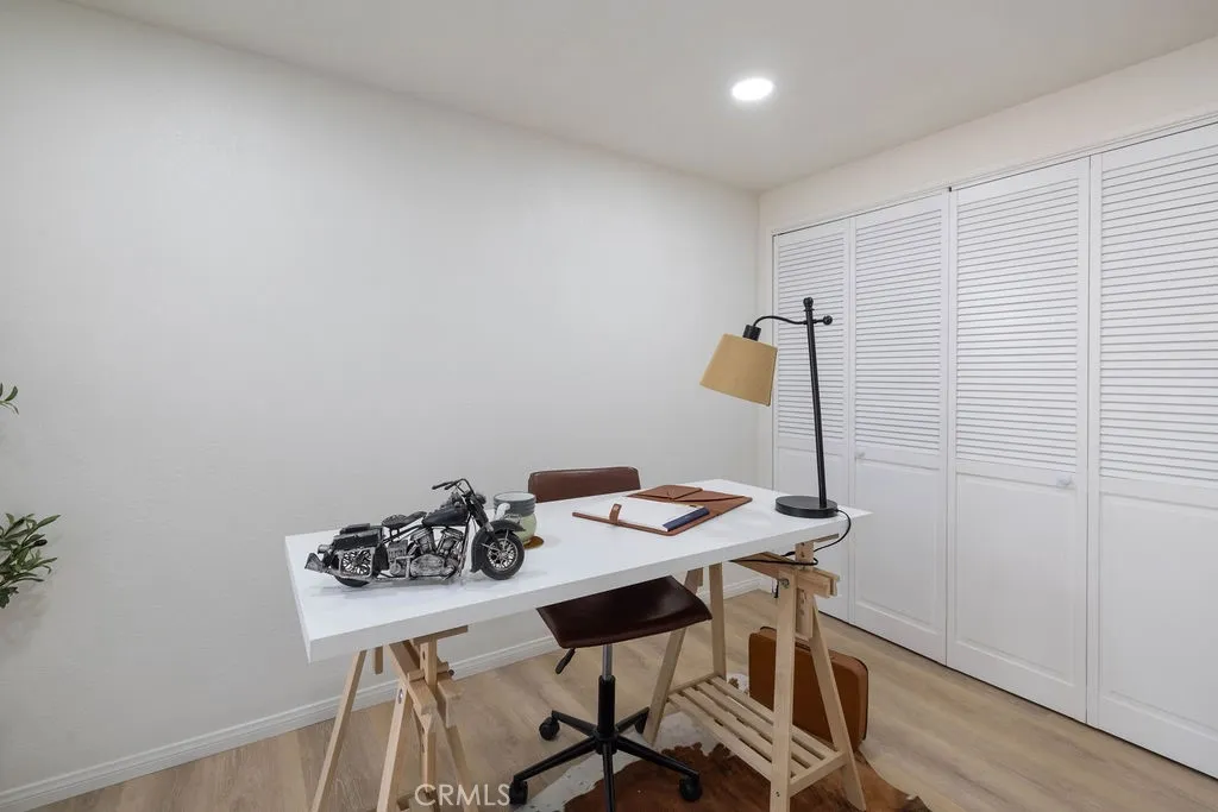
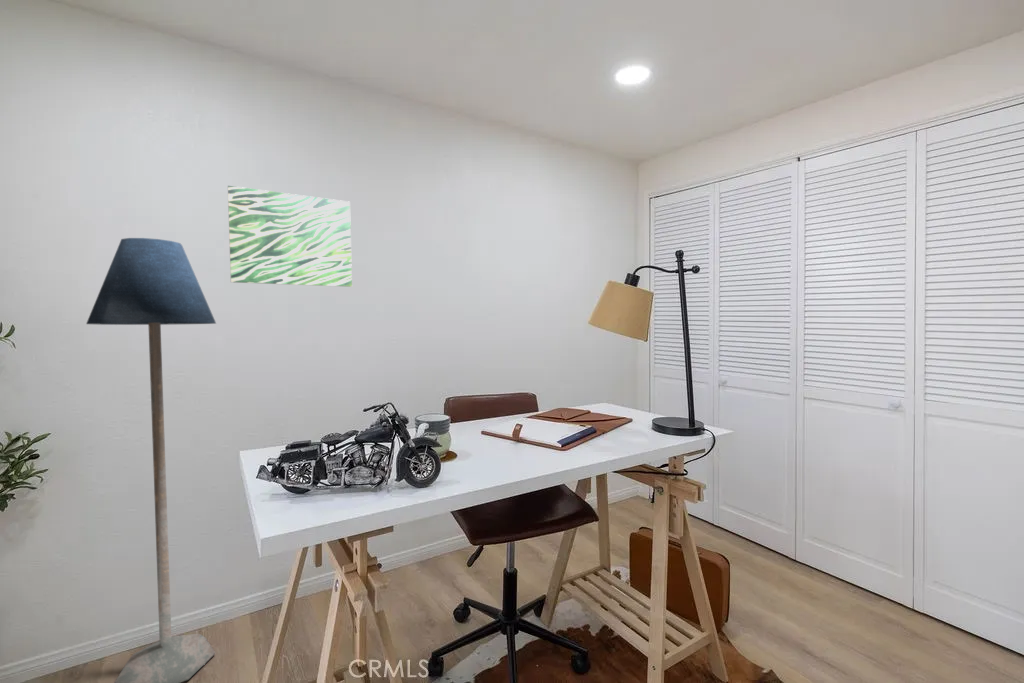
+ wall art (293, 239)
+ floor lamp (159, 455)
